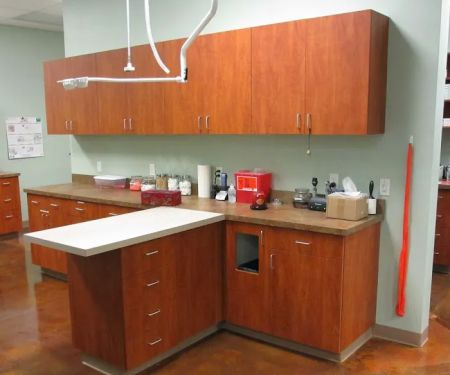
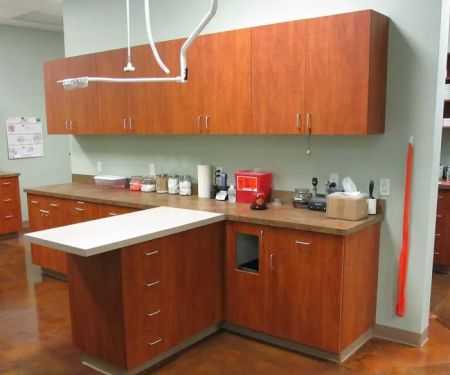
- tissue box (161, 197)
